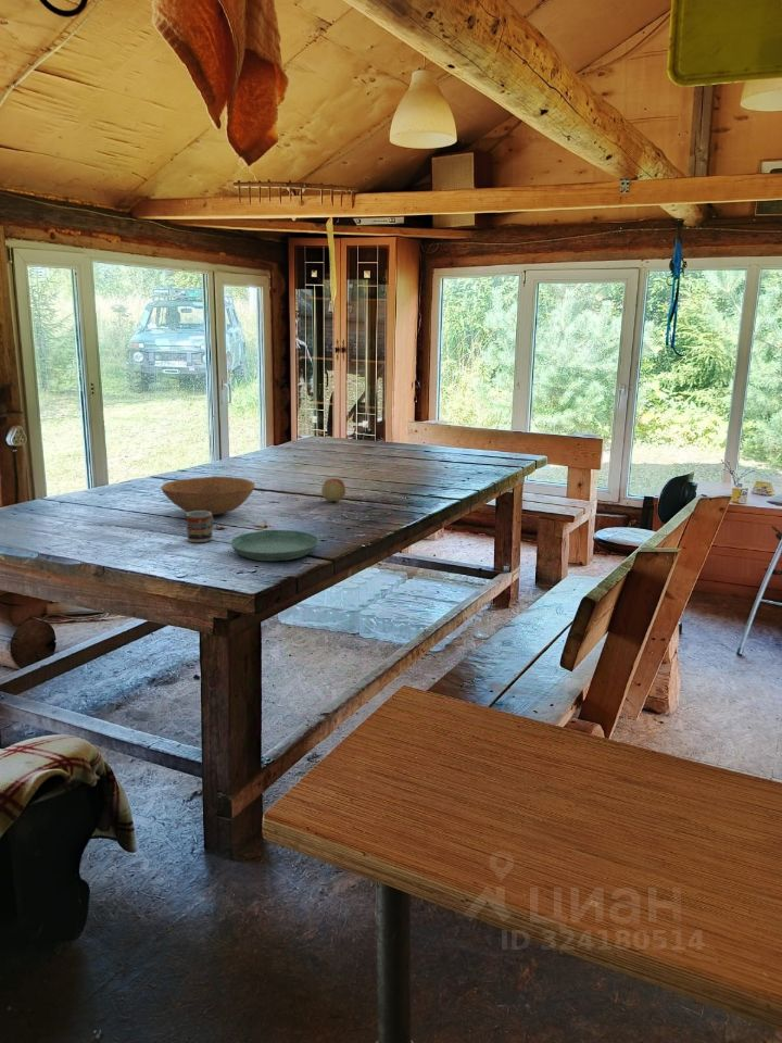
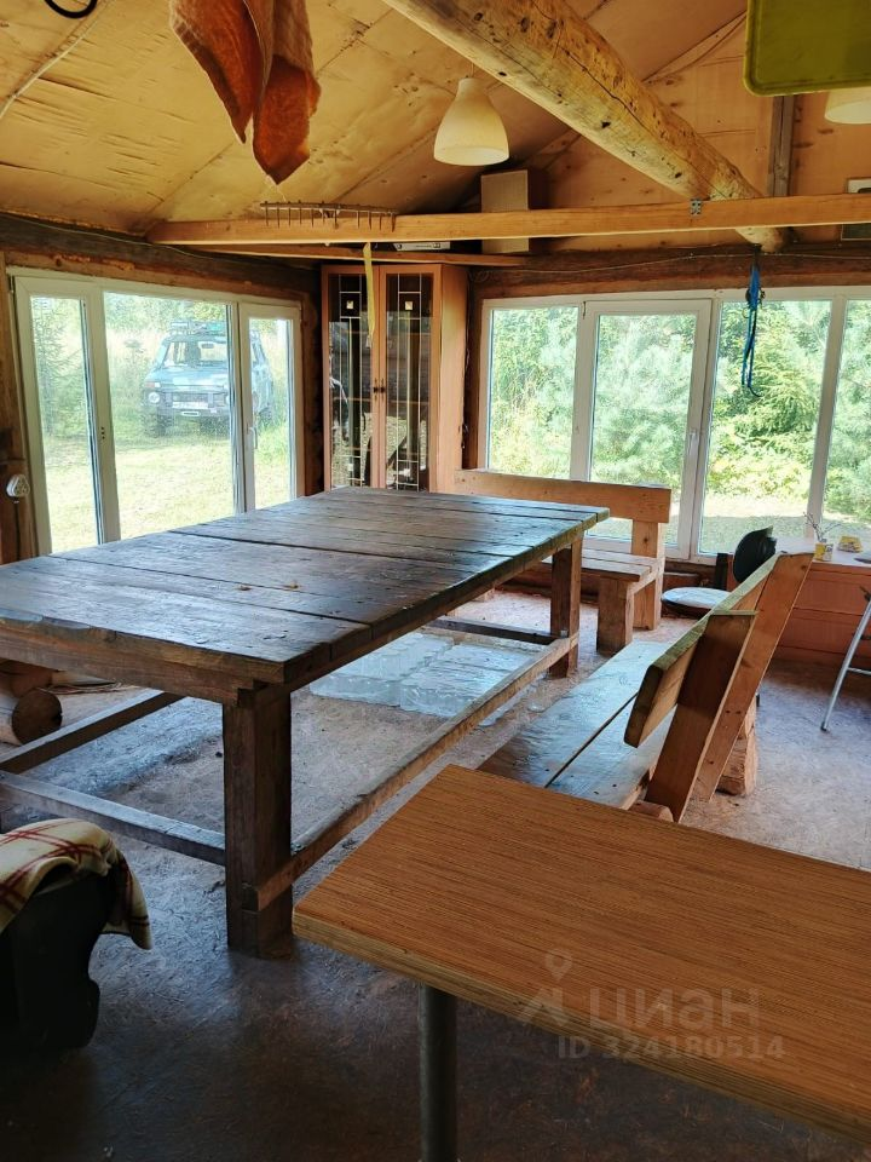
- saucer (275, 545)
- cup (201, 525)
- fruit (333, 490)
- bowl (207, 498)
